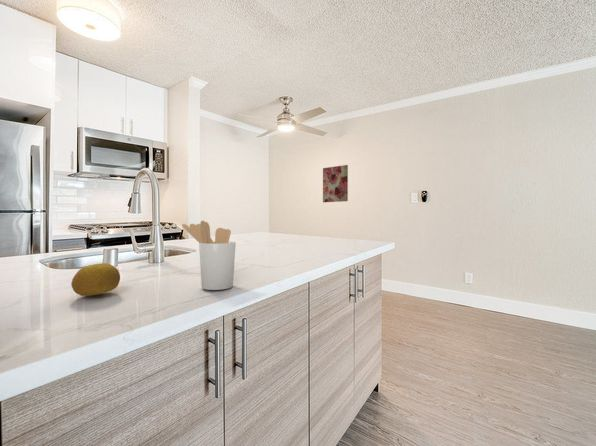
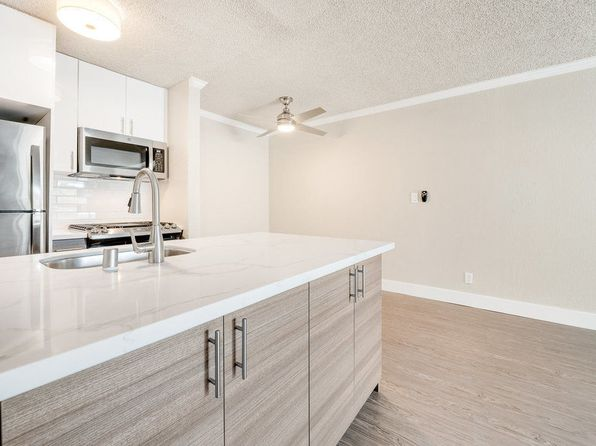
- wall art (334, 184)
- utensil holder (209, 253)
- fruit (96, 279)
